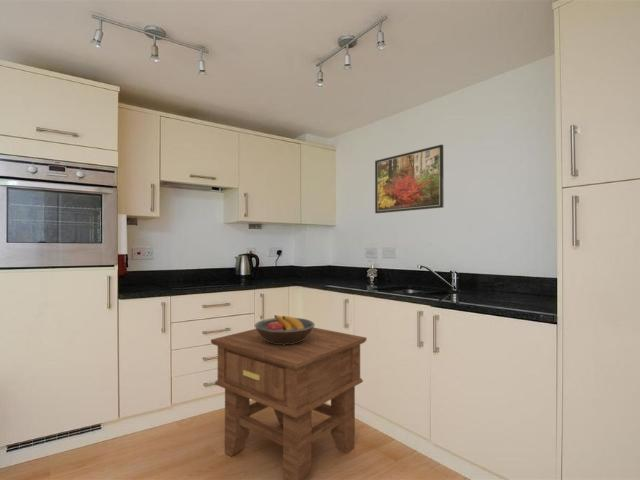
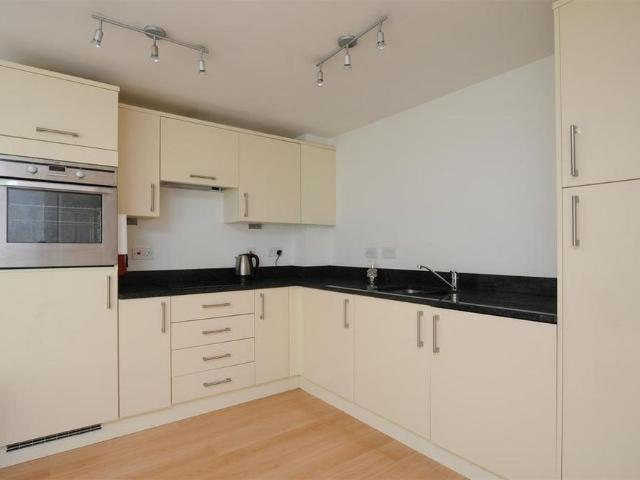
- fruit bowl (284, 329)
- side table (289, 394)
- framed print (406, 182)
